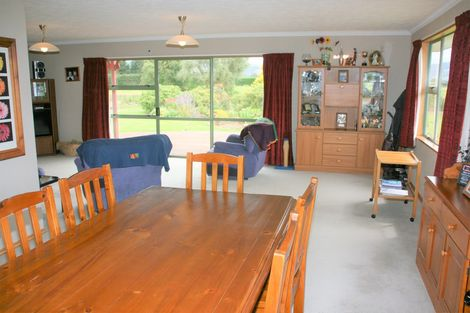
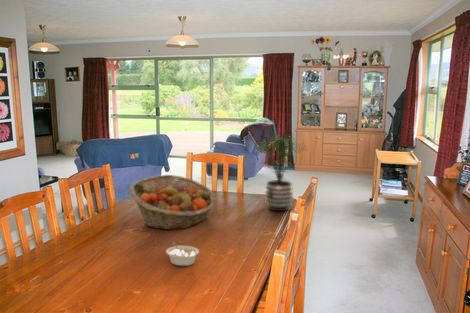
+ legume (181, 255)
+ fruit basket (174, 200)
+ potted plant (277, 170)
